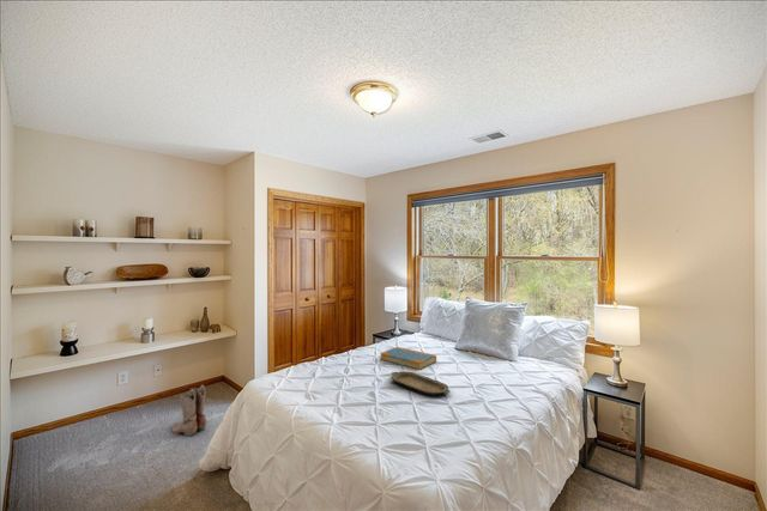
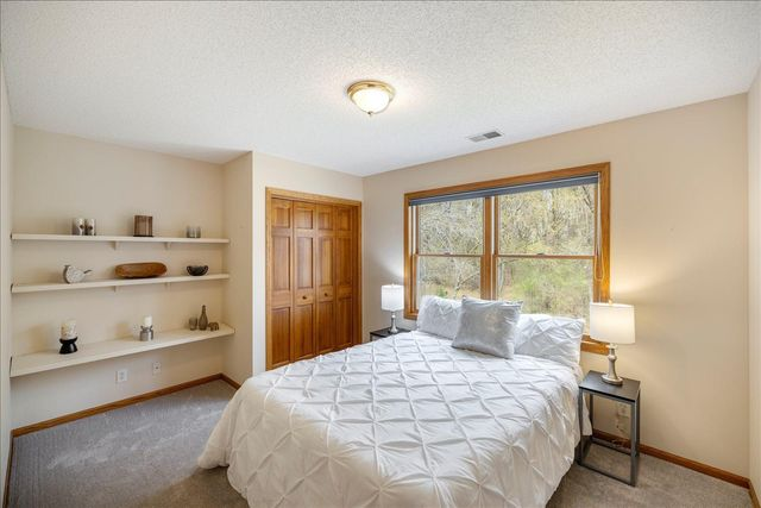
- boots (188, 407)
- book (407, 357)
- serving tray (418, 383)
